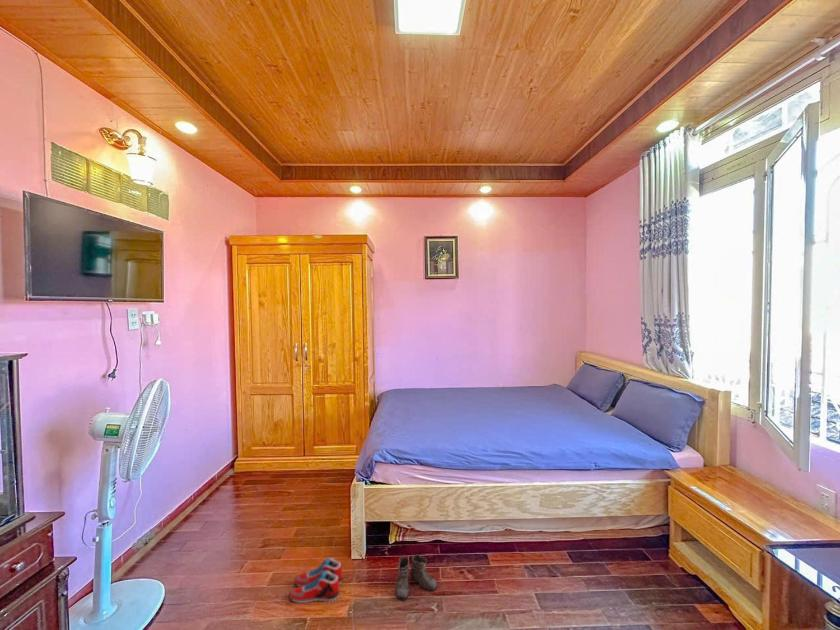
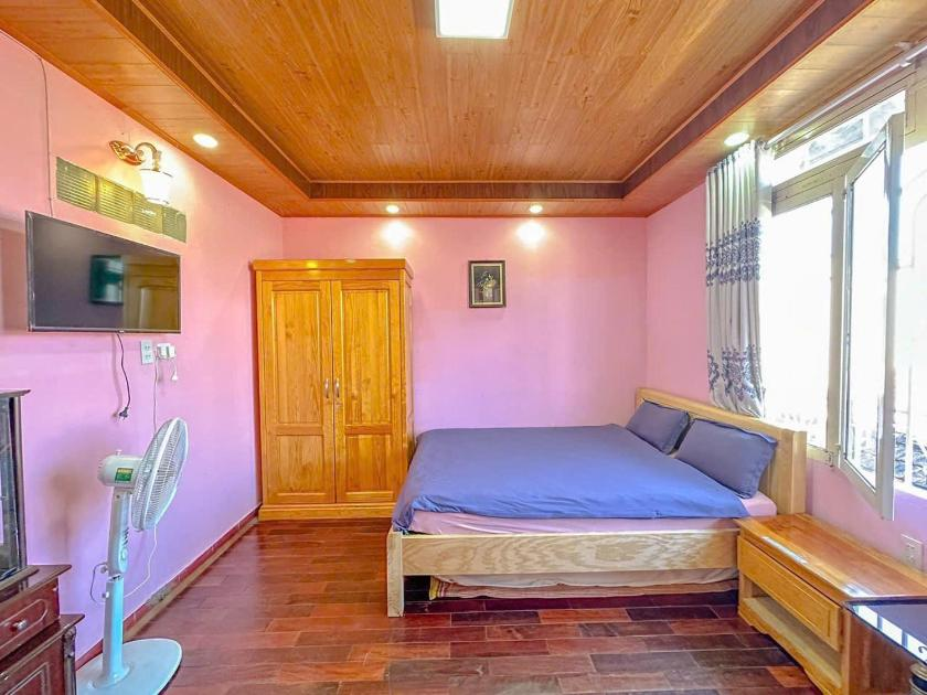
- boots (412, 574)
- shoe (316, 577)
